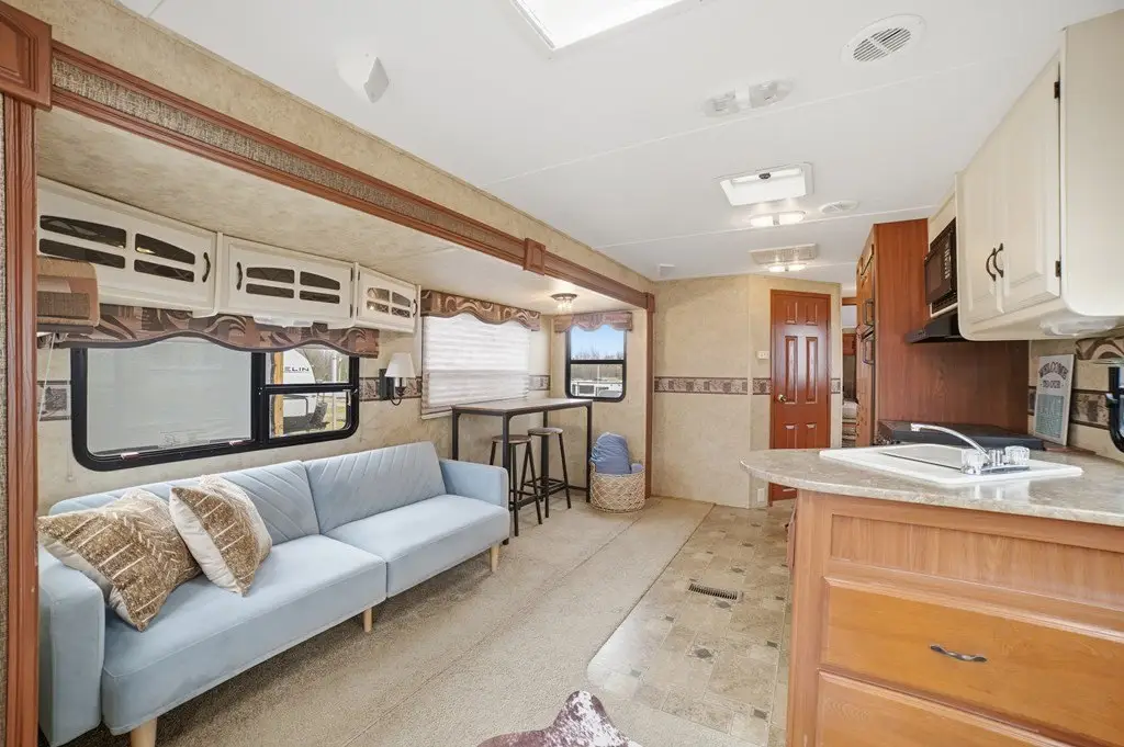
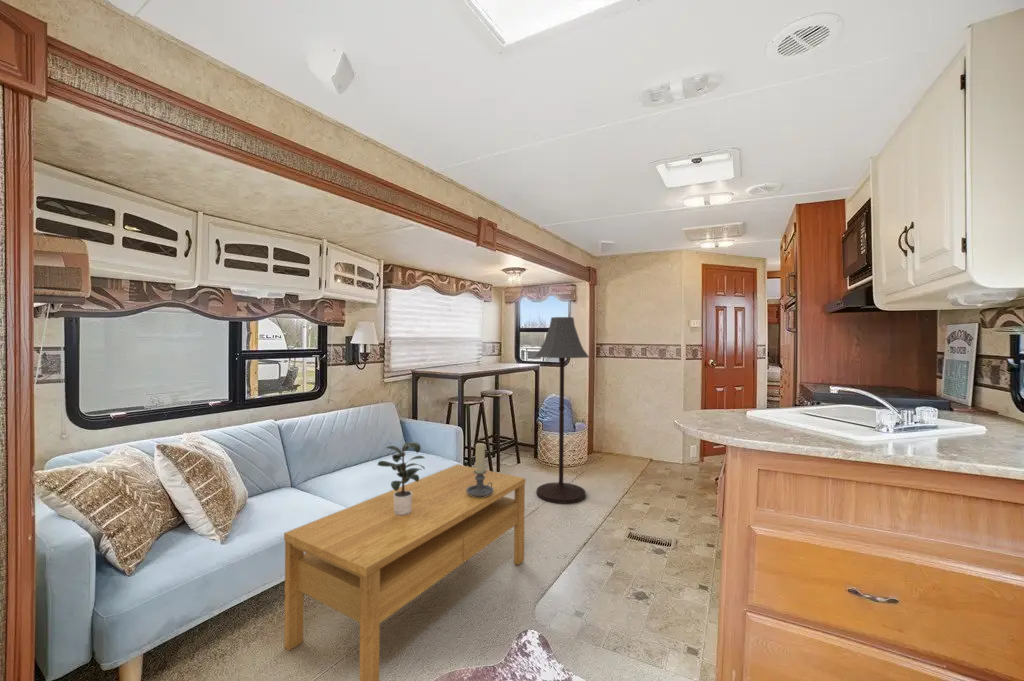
+ coffee table (424, 548)
+ floor lamp (561, 405)
+ potted plant (401, 474)
+ candle holder (482, 467)
